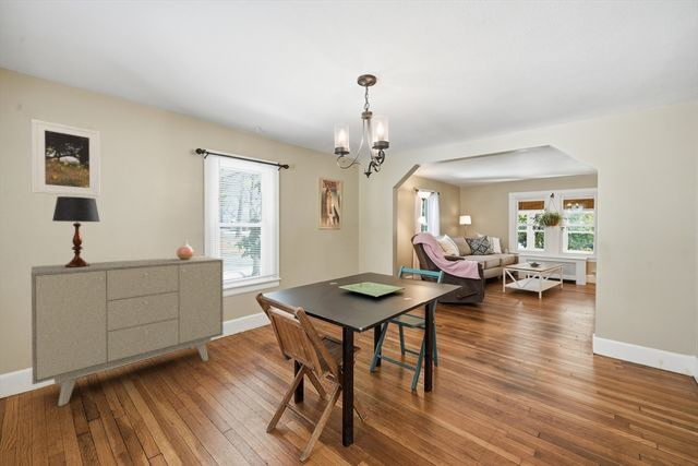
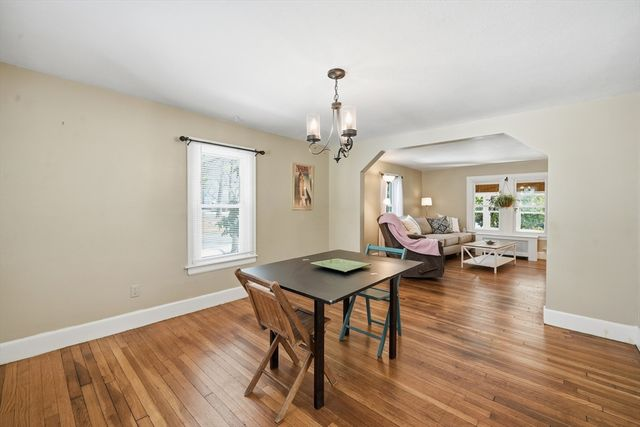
- vase (184, 249)
- sideboard (139, 316)
- table lamp (76, 231)
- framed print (68, 159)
